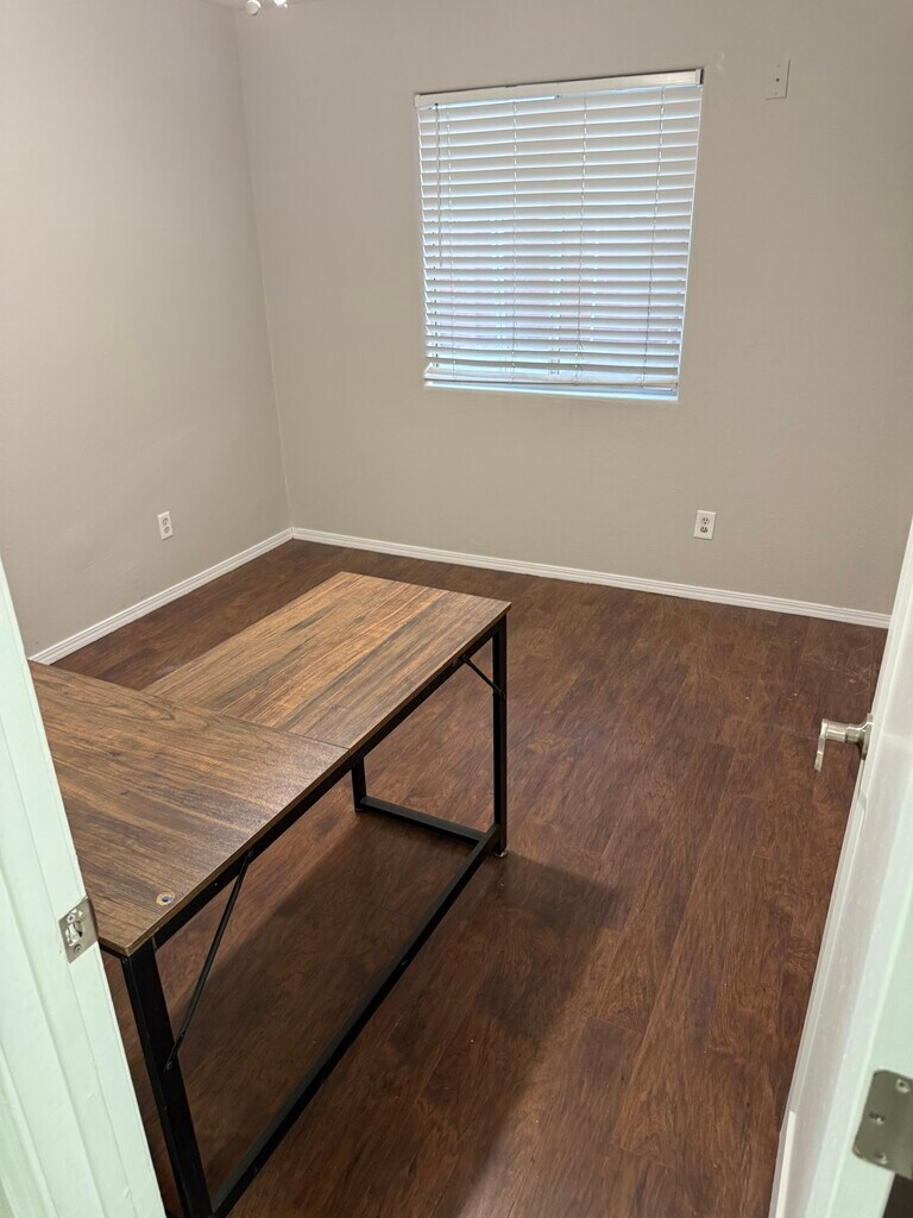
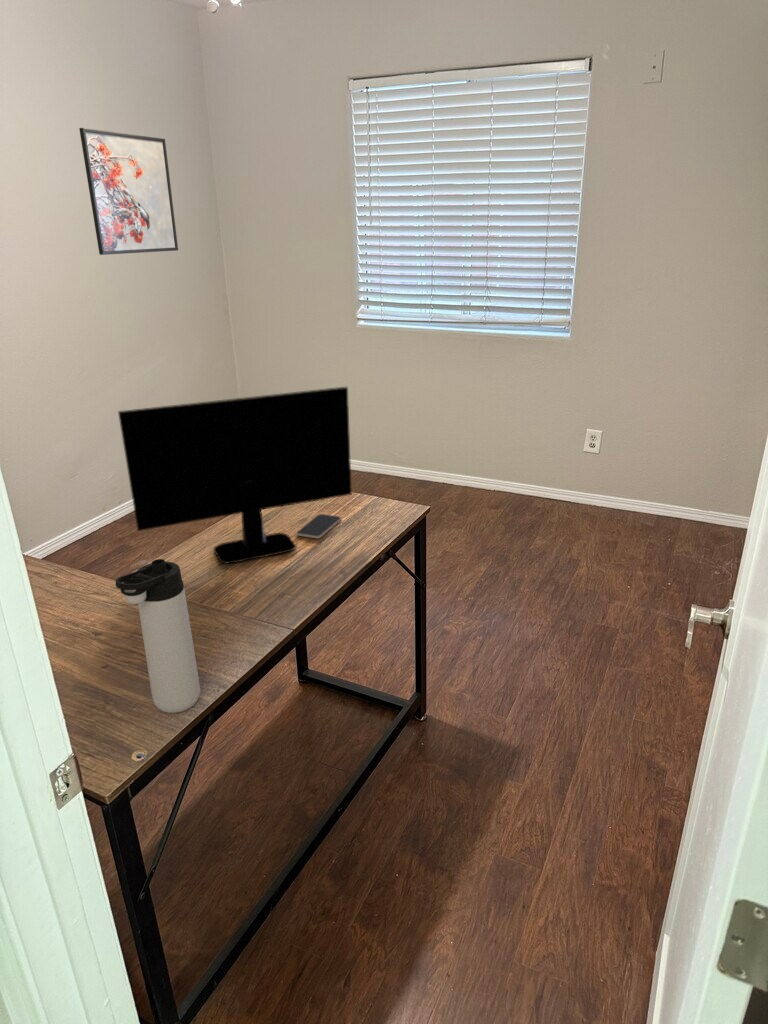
+ thermos bottle (159, 640)
+ monitor (248, 478)
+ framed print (133, 194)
+ smartphone (319, 525)
